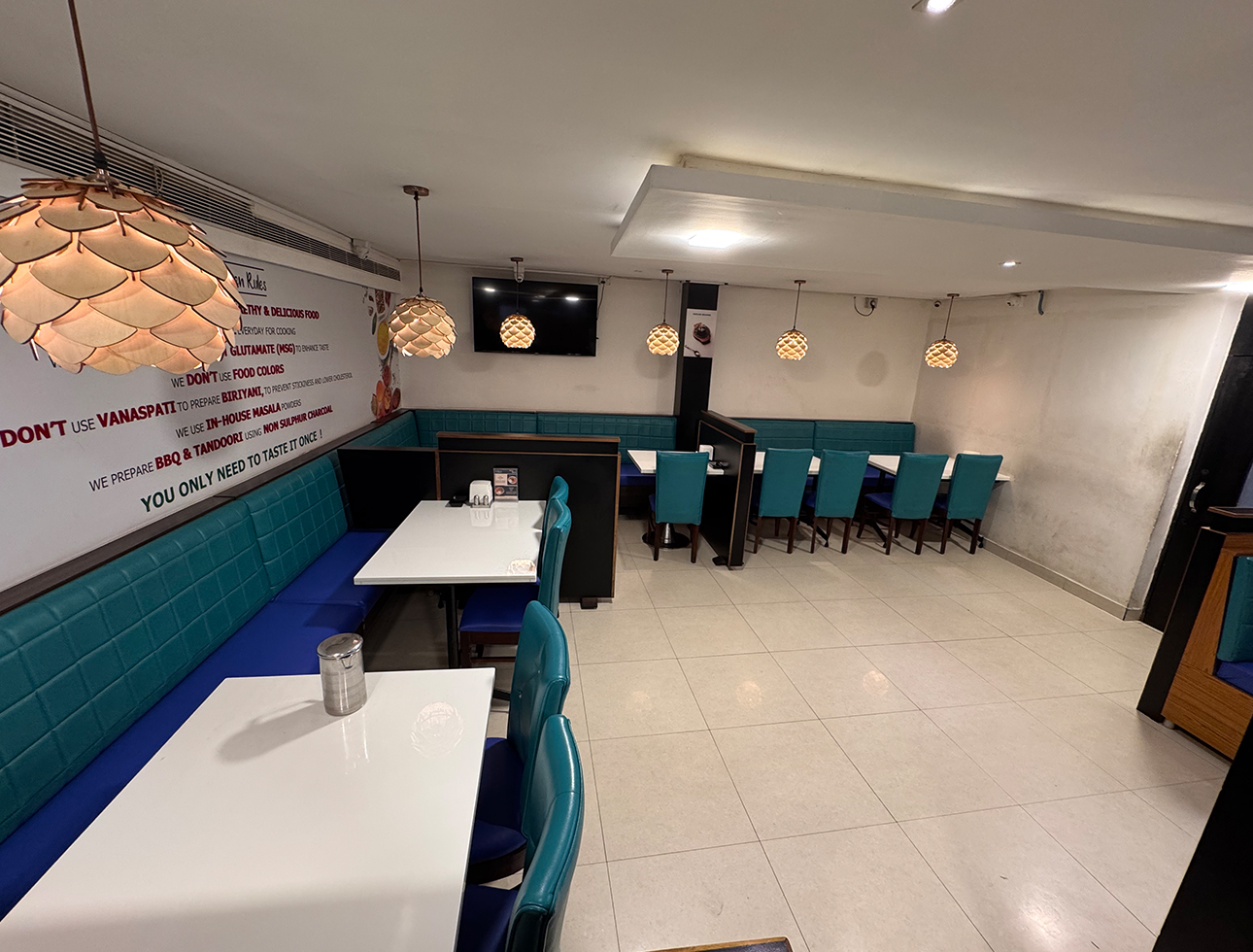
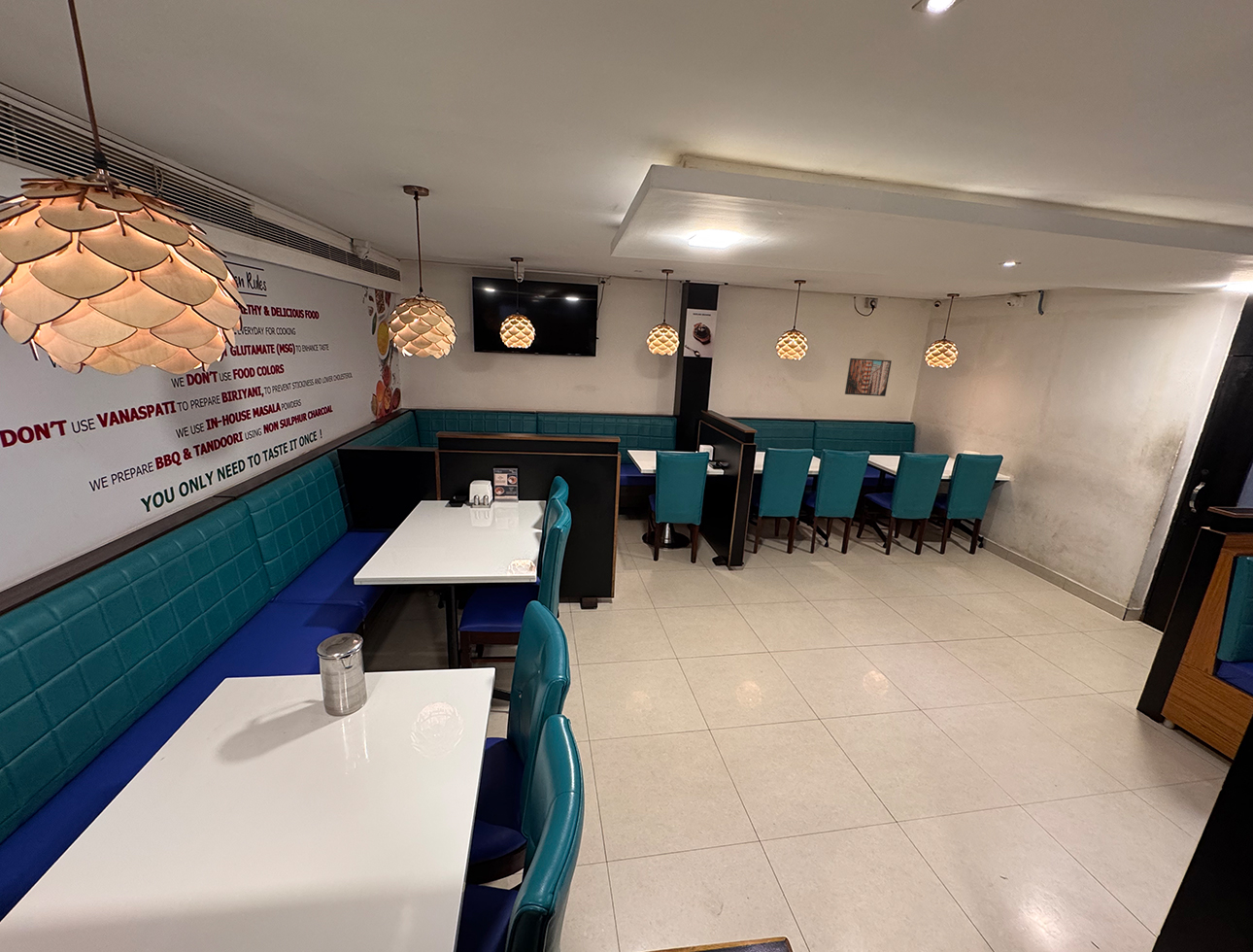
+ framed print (867, 377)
